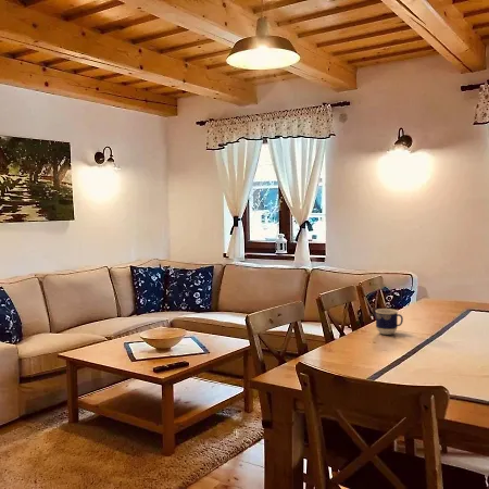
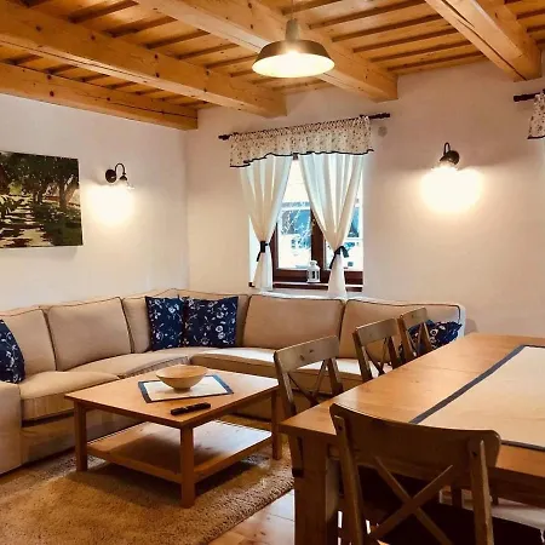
- cup (389, 322)
